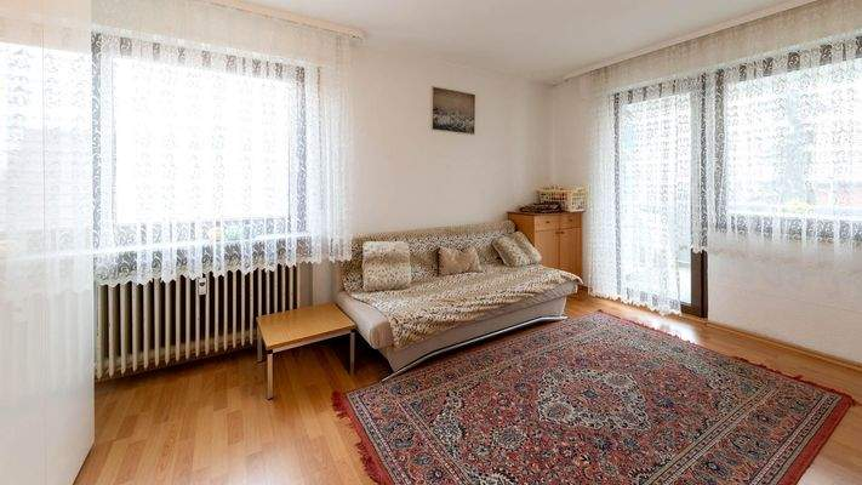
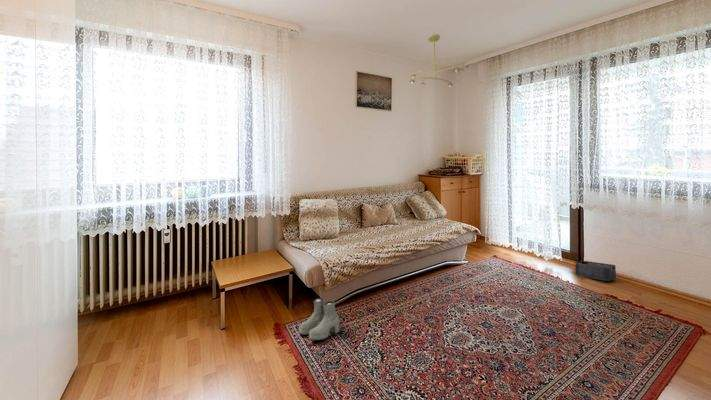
+ boots (319, 317)
+ storage bin (595, 270)
+ ceiling light fixture (434, 63)
